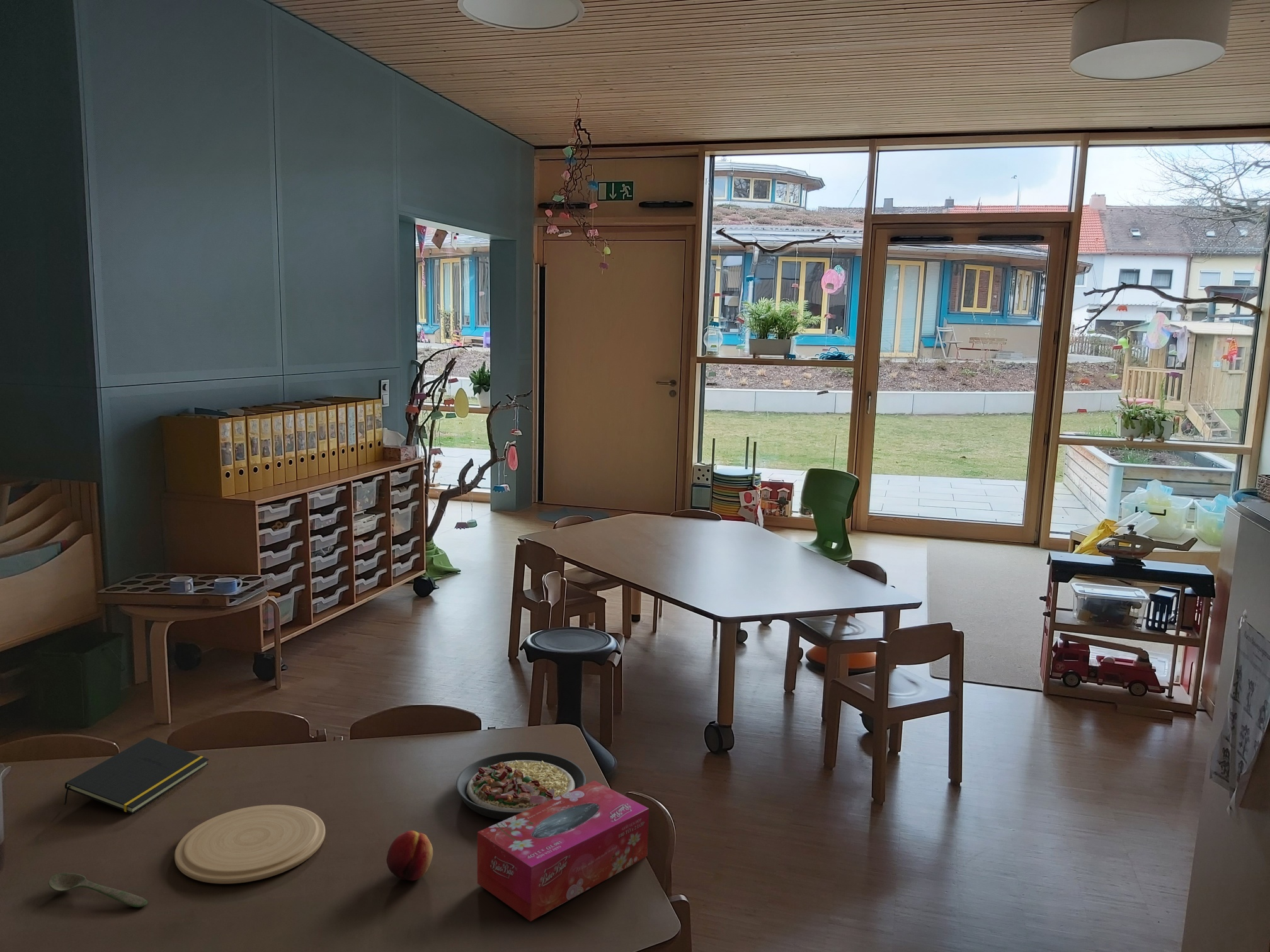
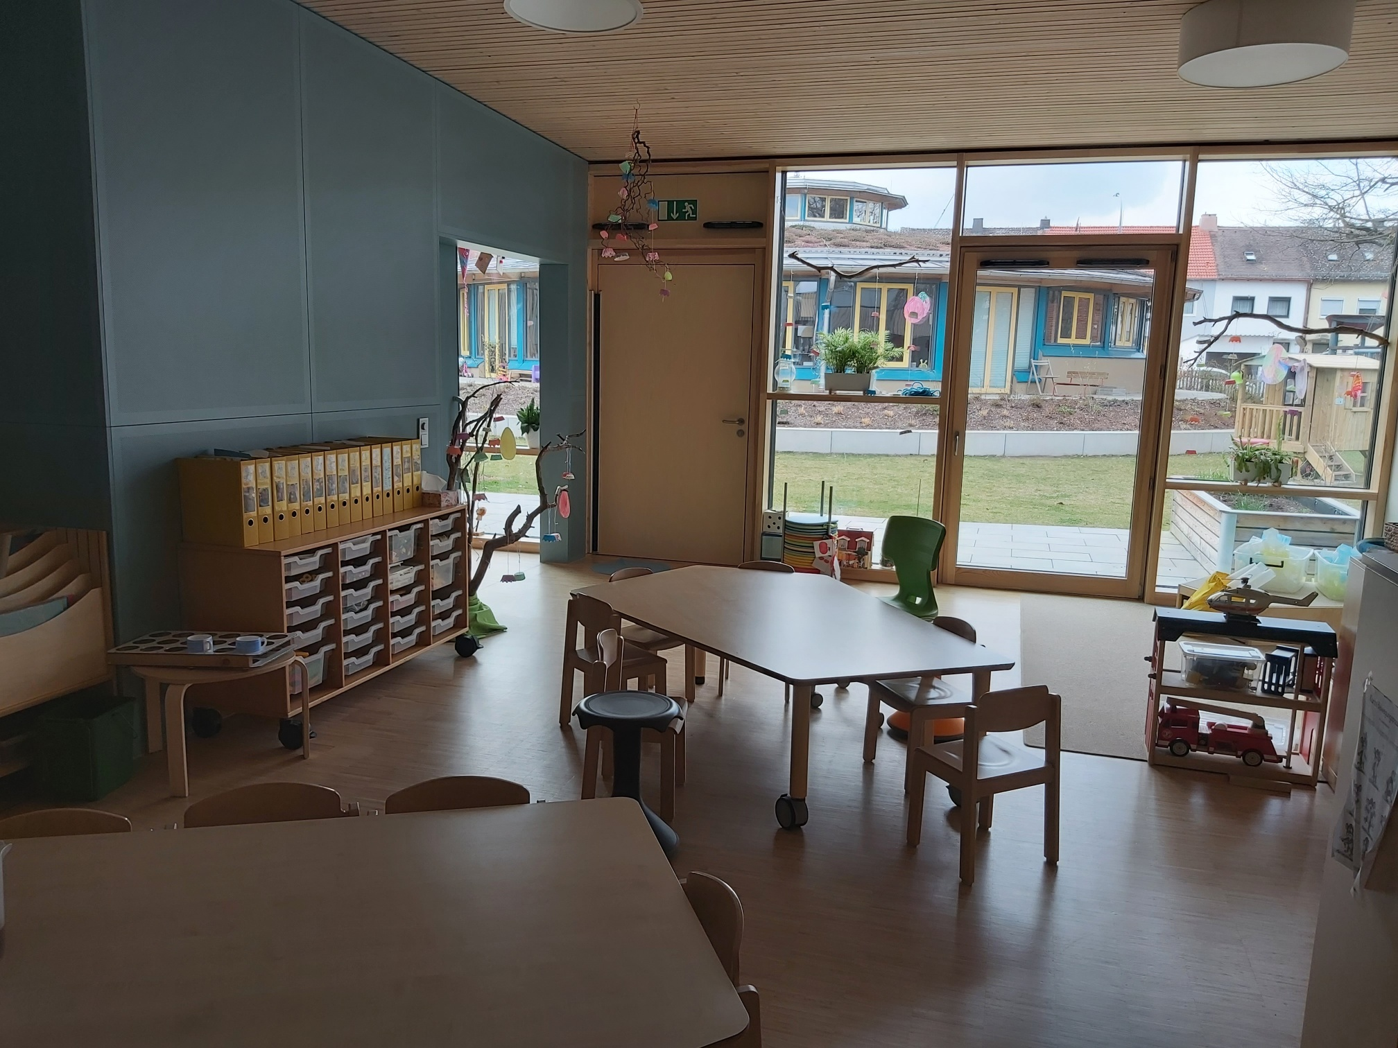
- spoon (98, 890)
- plate (252, 840)
- notepad (140, 773)
- plate (521, 782)
- fruit (410, 854)
- tissue box (565, 844)
